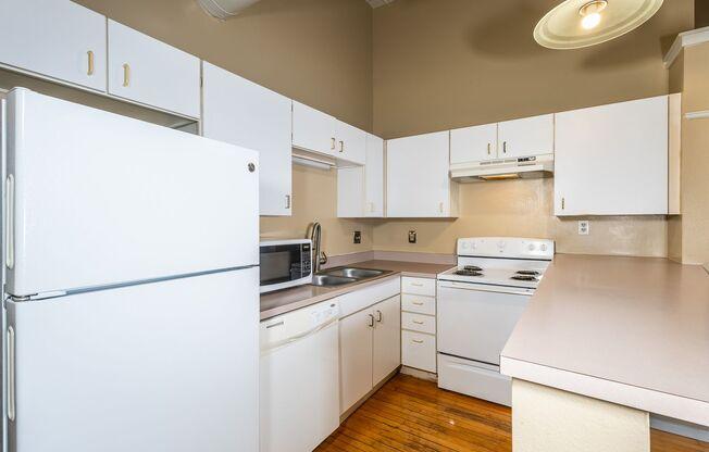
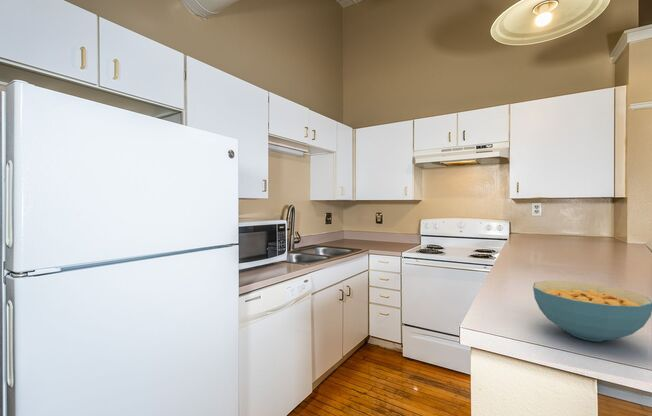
+ cereal bowl (586, 313)
